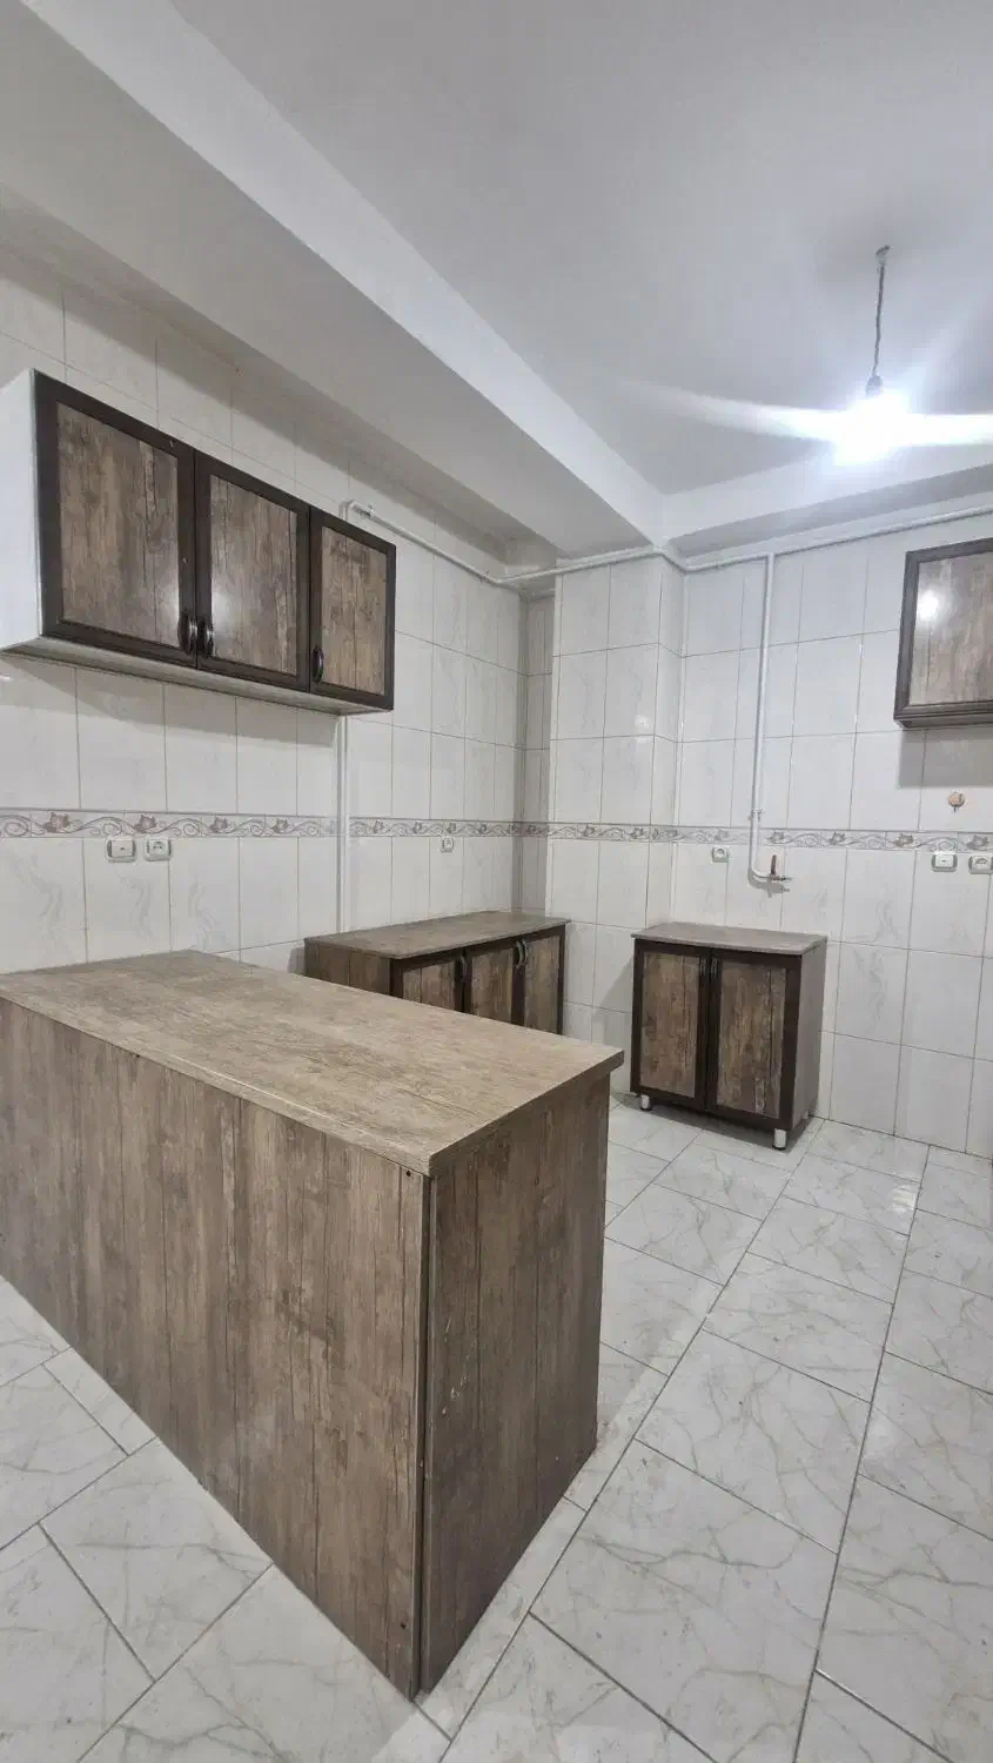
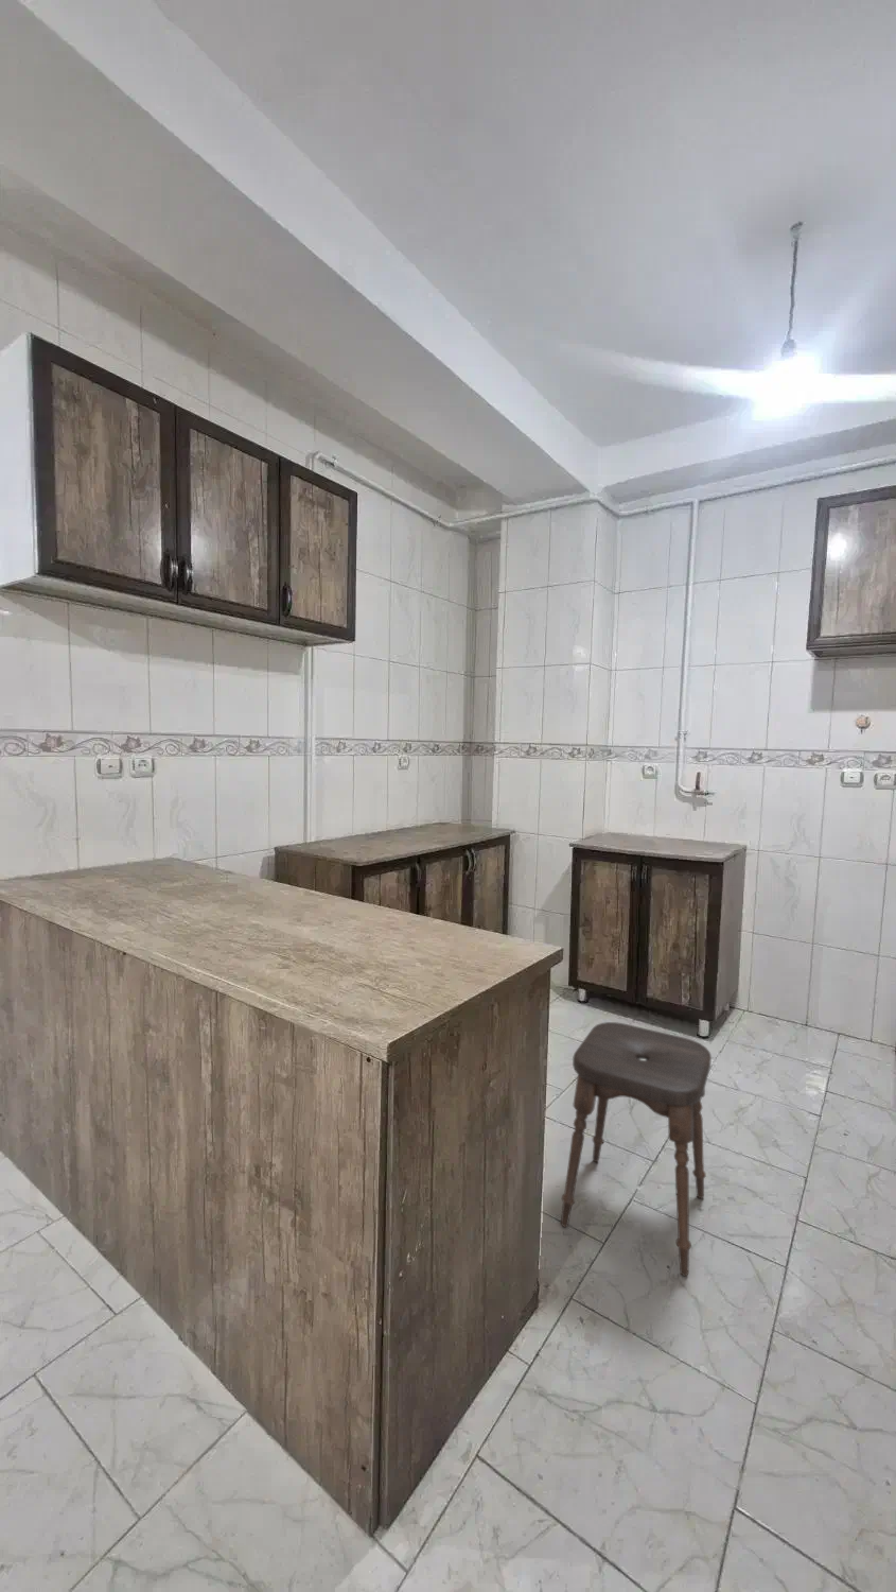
+ stool (653, 1111)
